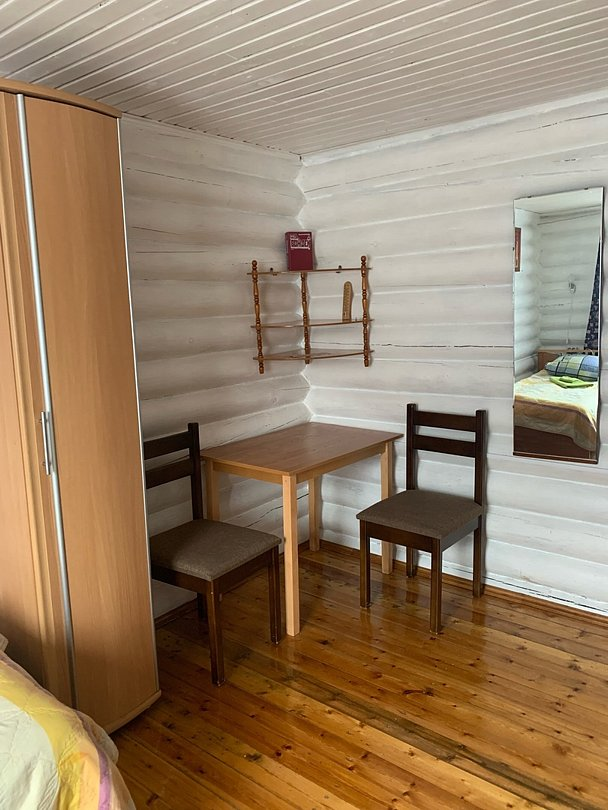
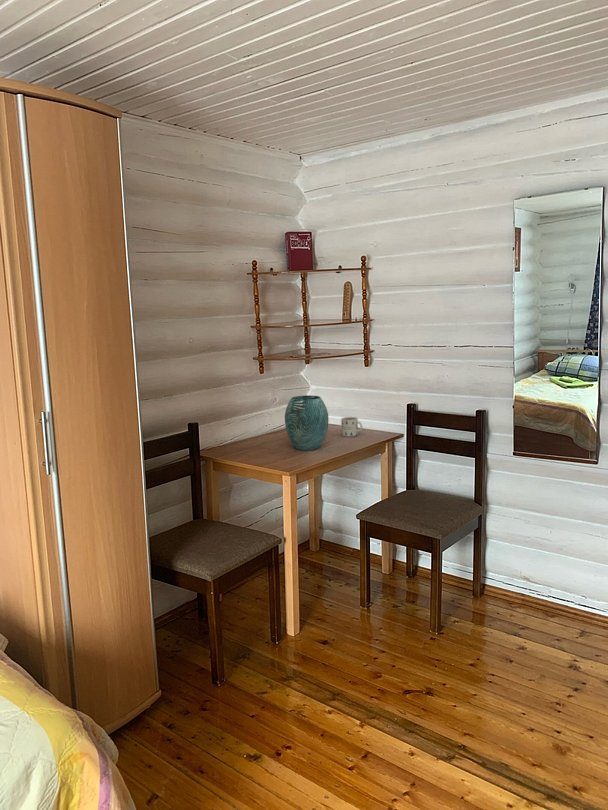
+ mug (352, 427)
+ vase (306, 423)
